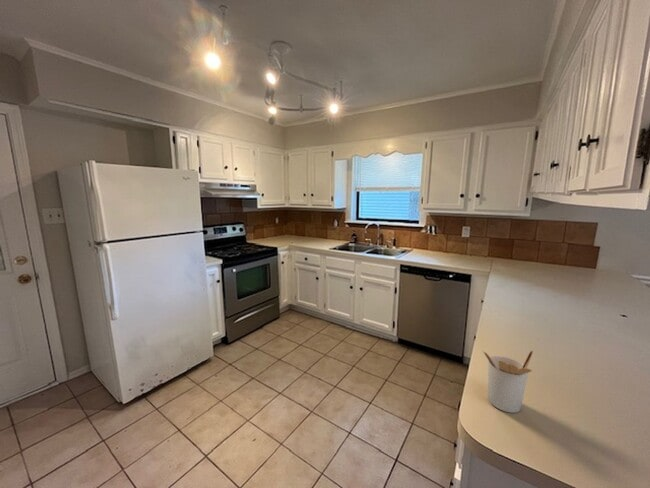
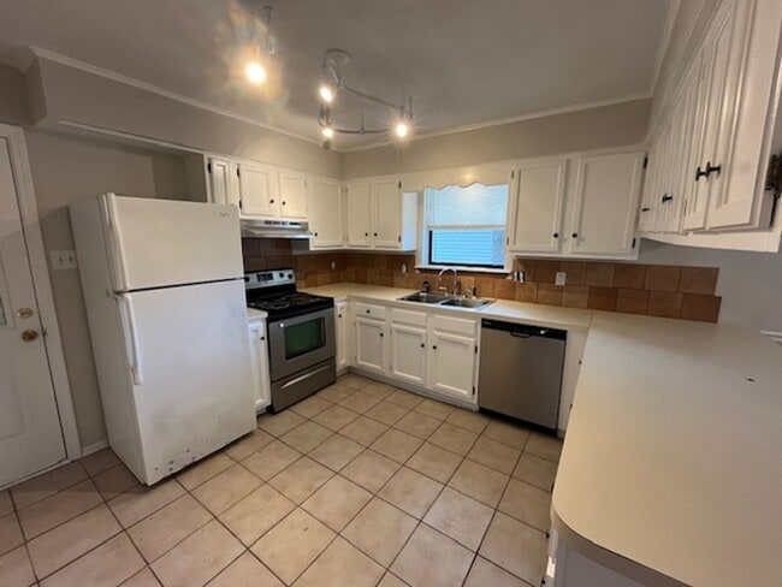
- utensil holder (508, 379)
